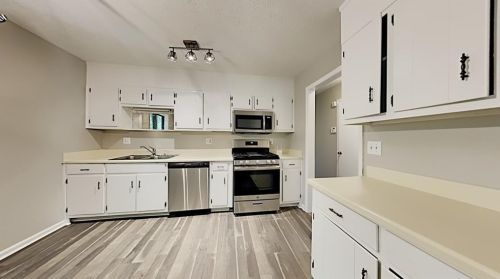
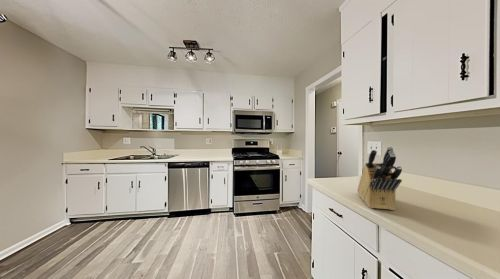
+ knife block (376, 175)
